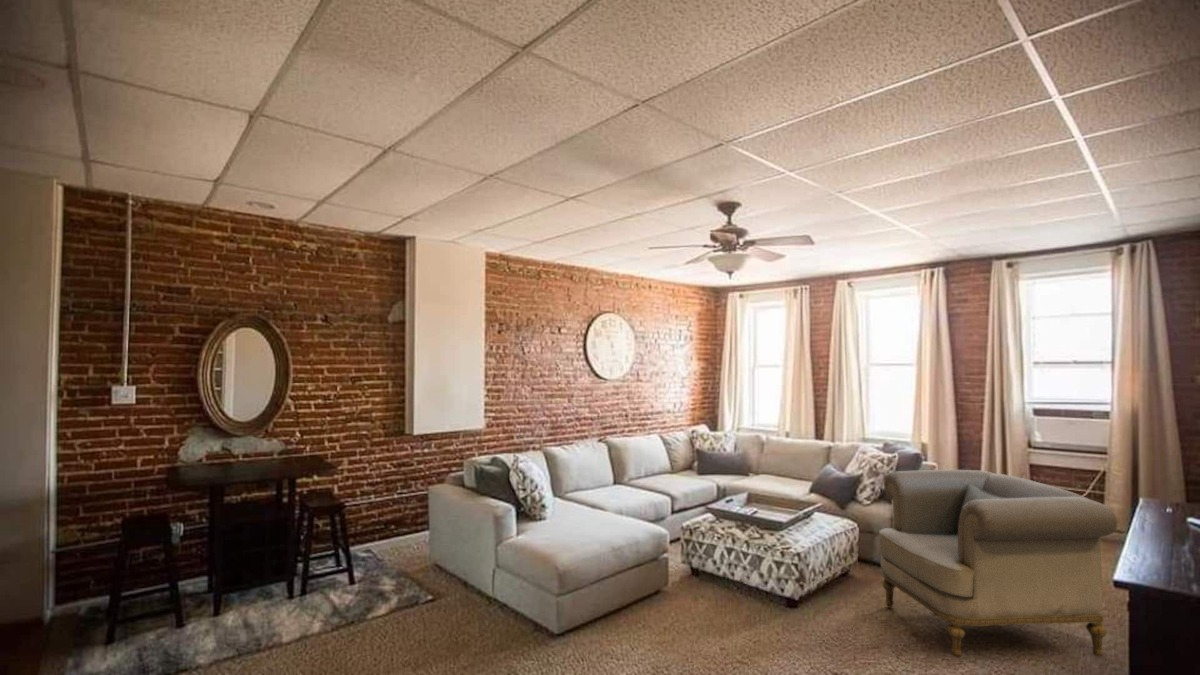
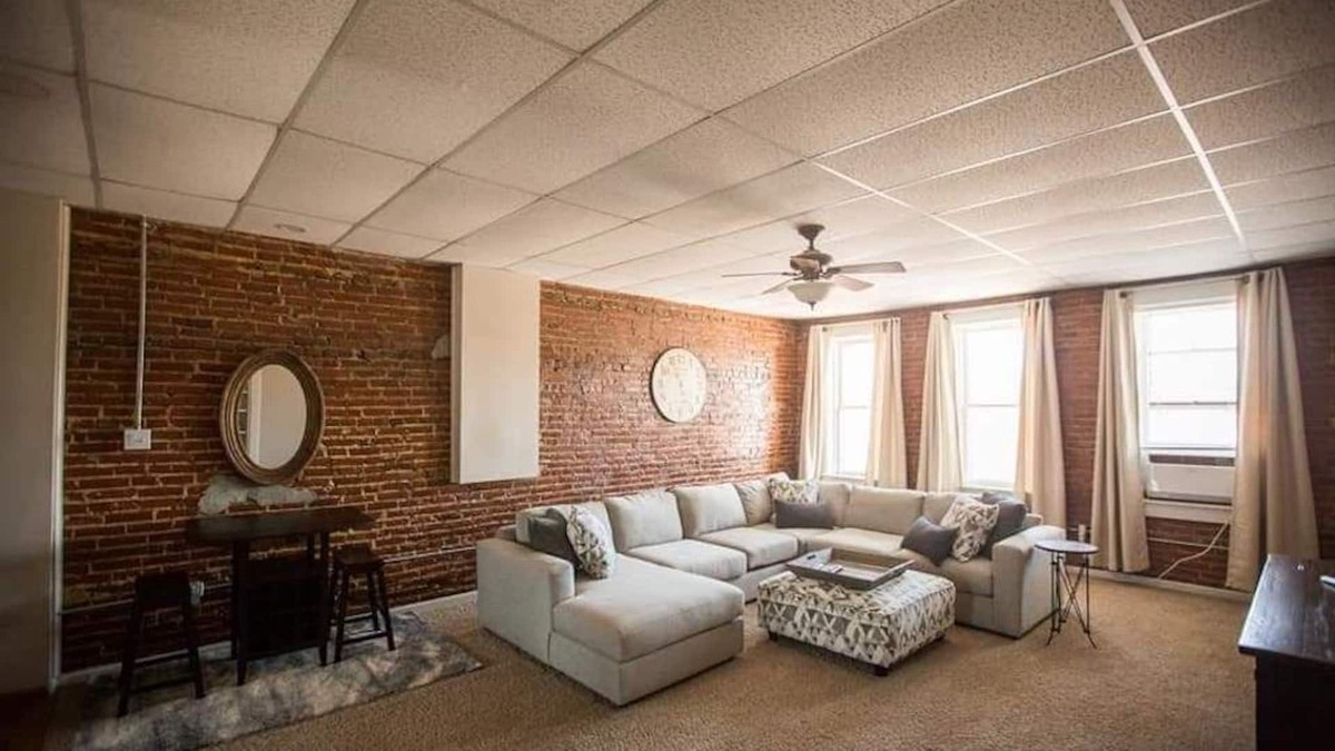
- armchair (976, 554)
